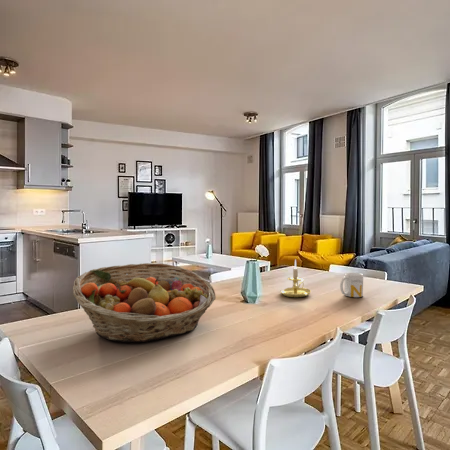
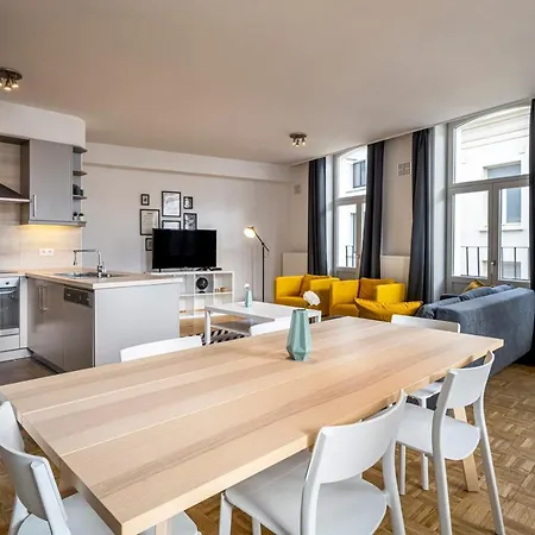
- mug (352, 285)
- candle holder (296, 276)
- fruit basket (147, 298)
